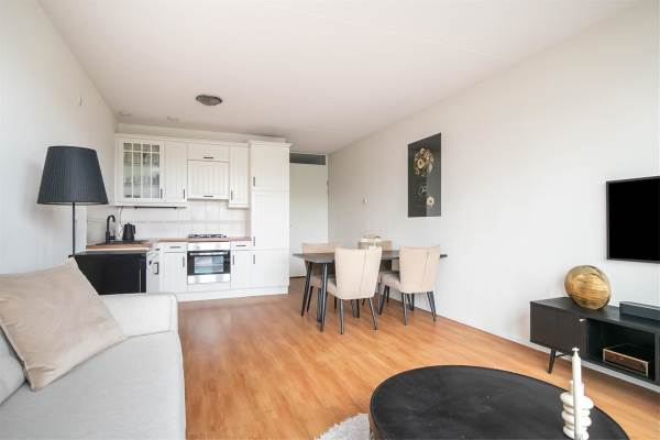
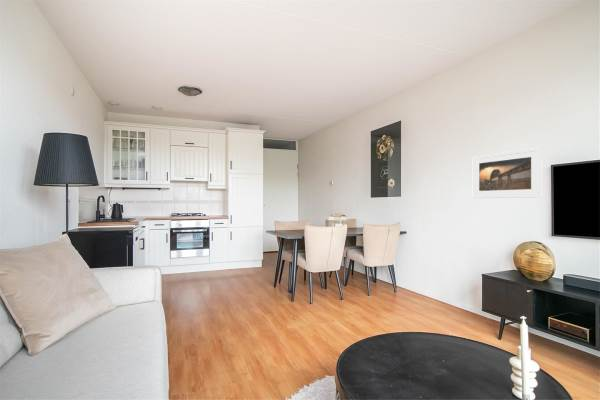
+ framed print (503, 175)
